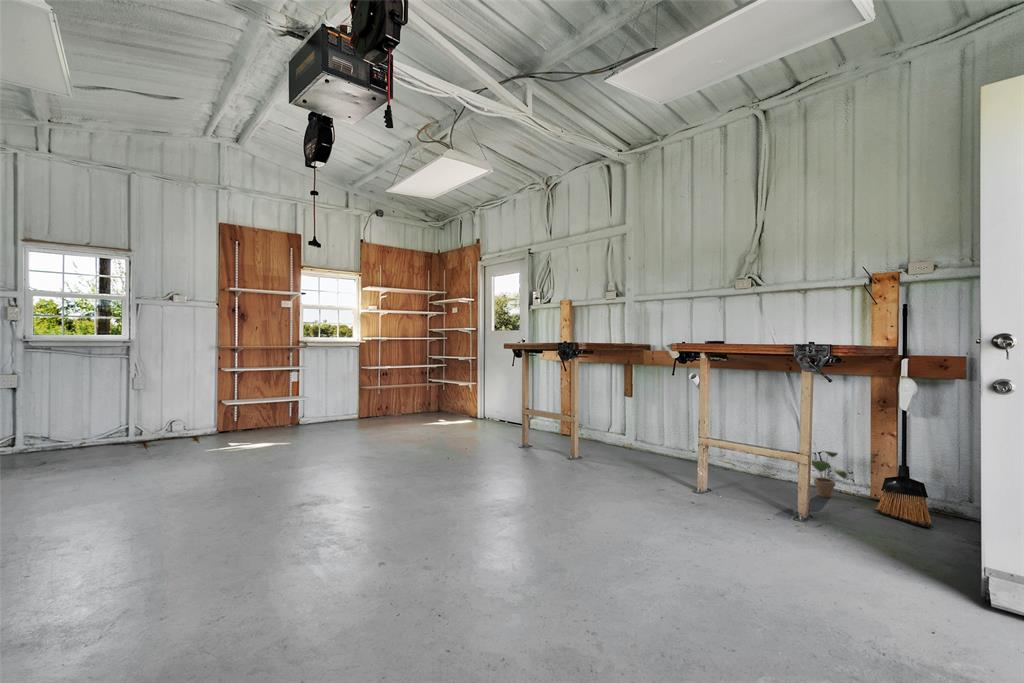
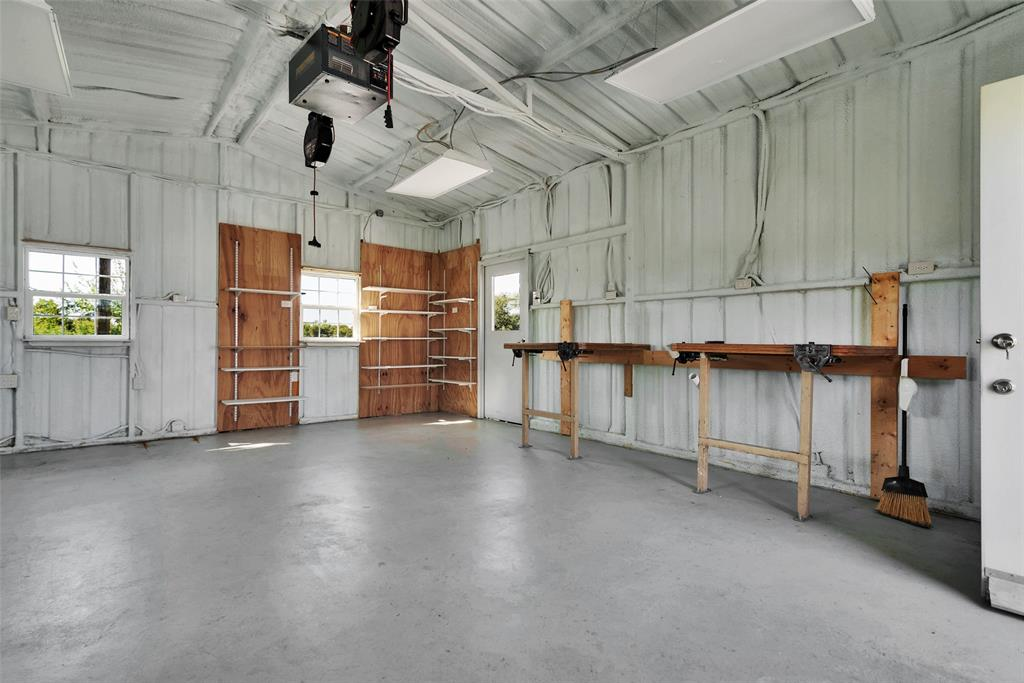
- potted plant (825, 474)
